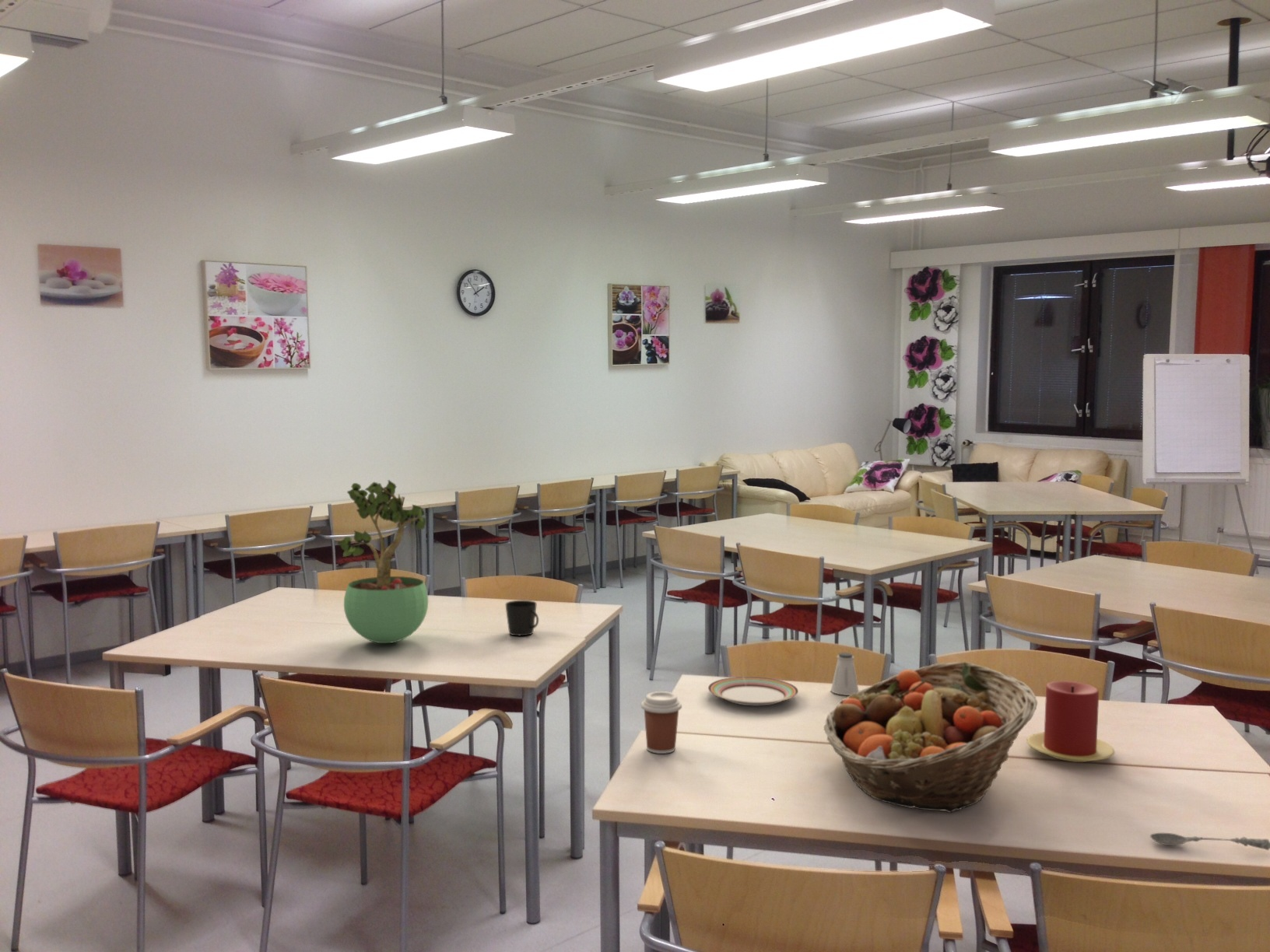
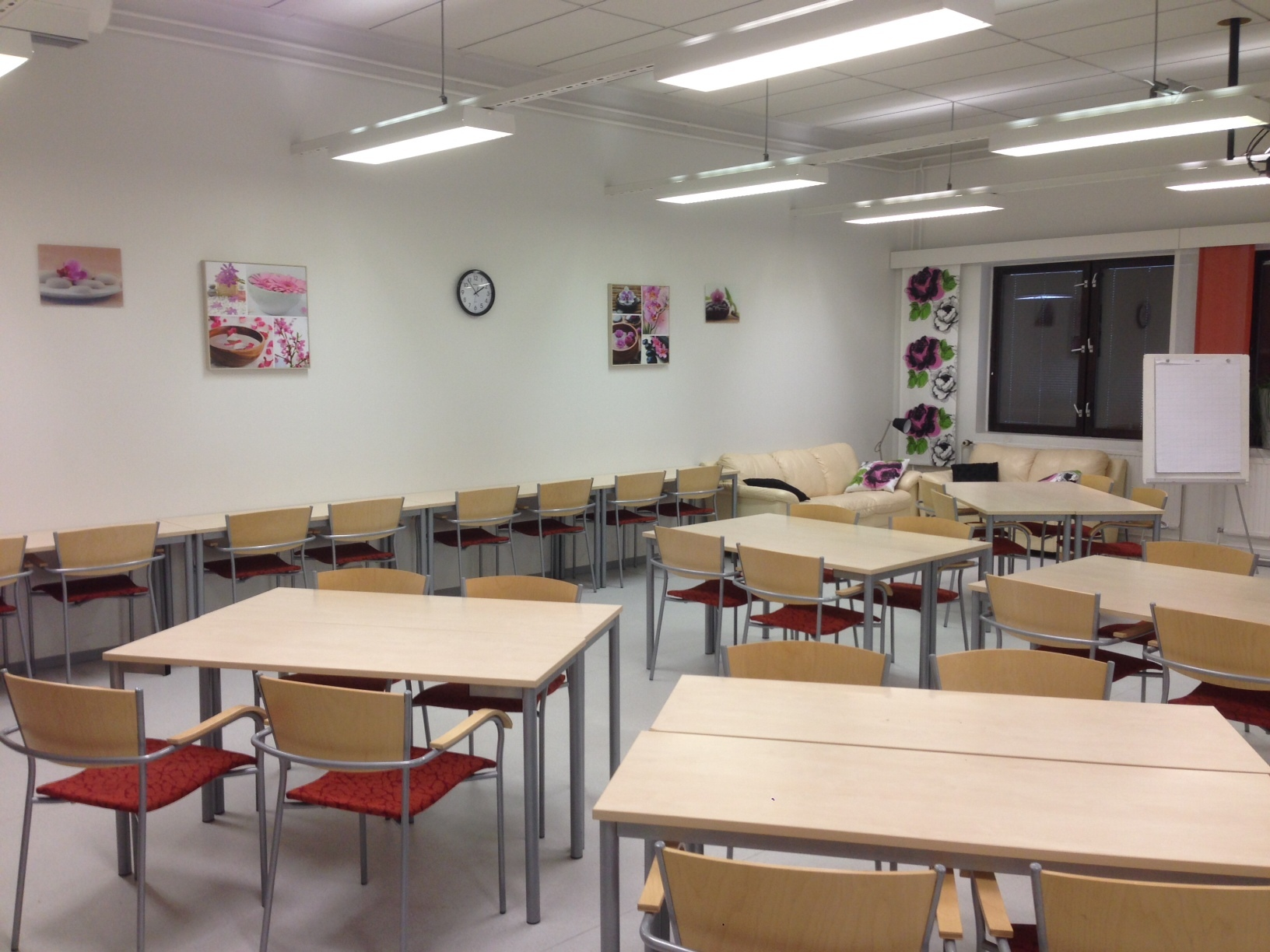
- candle (1071, 719)
- potted plant (388, 561)
- fruit basket (926, 729)
- plate (753, 692)
- saltshaker (845, 672)
- soupspoon (1209, 839)
- coffee cup (661, 722)
- cup (524, 618)
